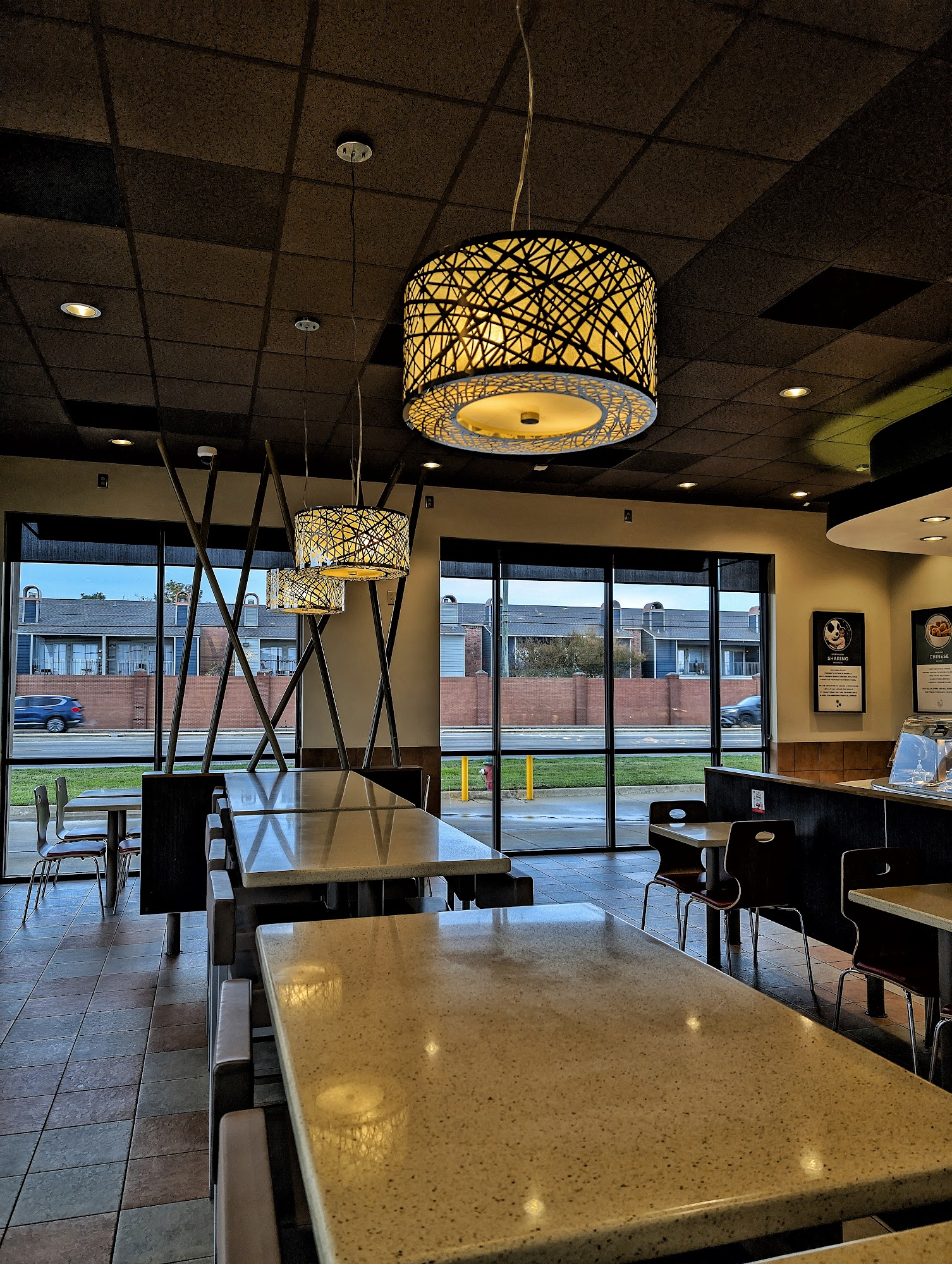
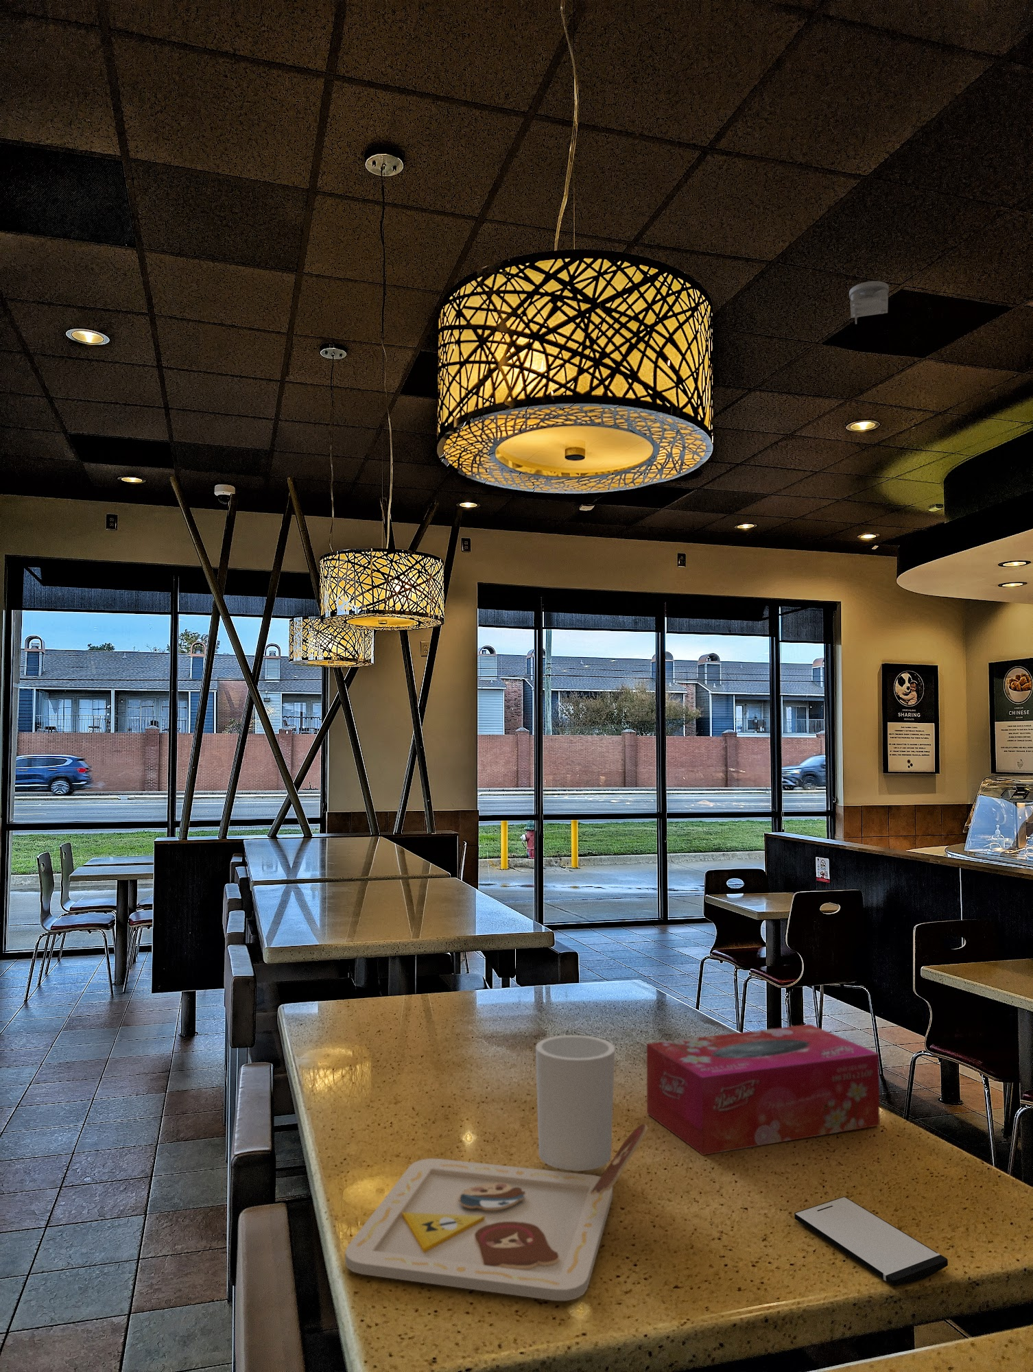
+ smoke detector (868, 305)
+ tissue box (761, 1083)
+ smartphone (867, 1238)
+ food tray (538, 1143)
